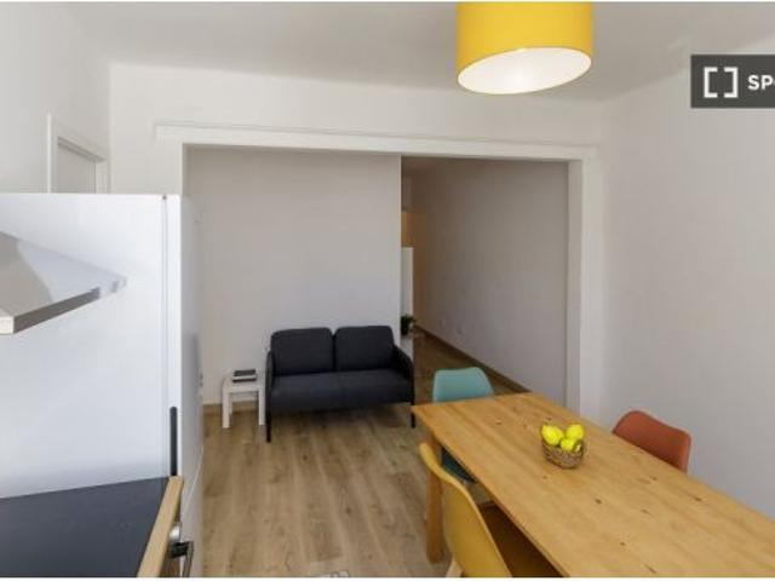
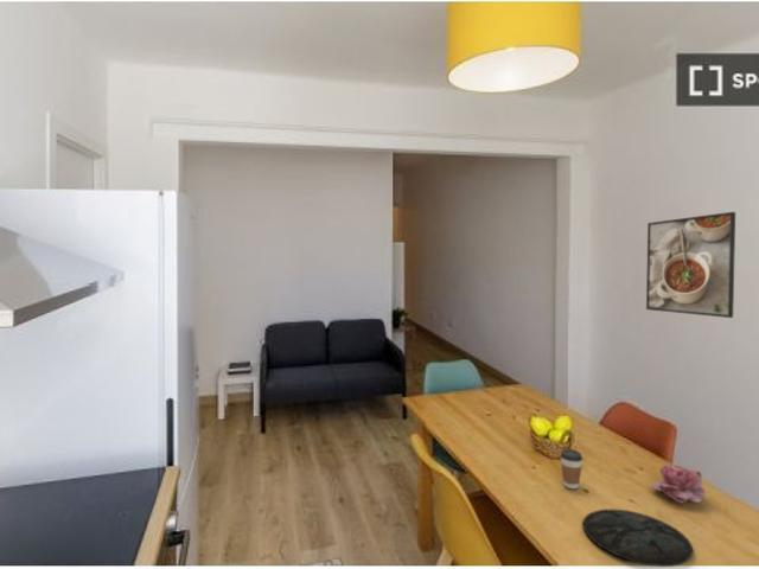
+ coffee cup (570, 468)
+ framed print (685, 266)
+ plate (634, 529)
+ flower (678, 484)
